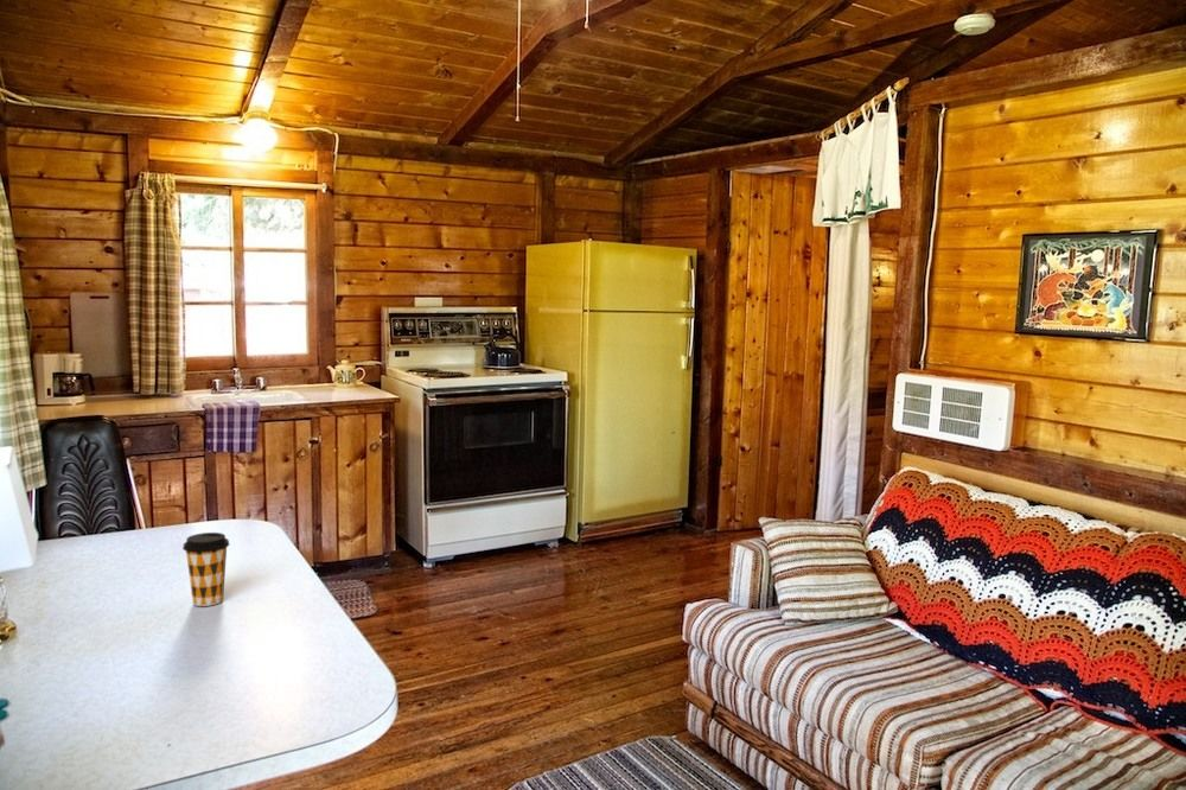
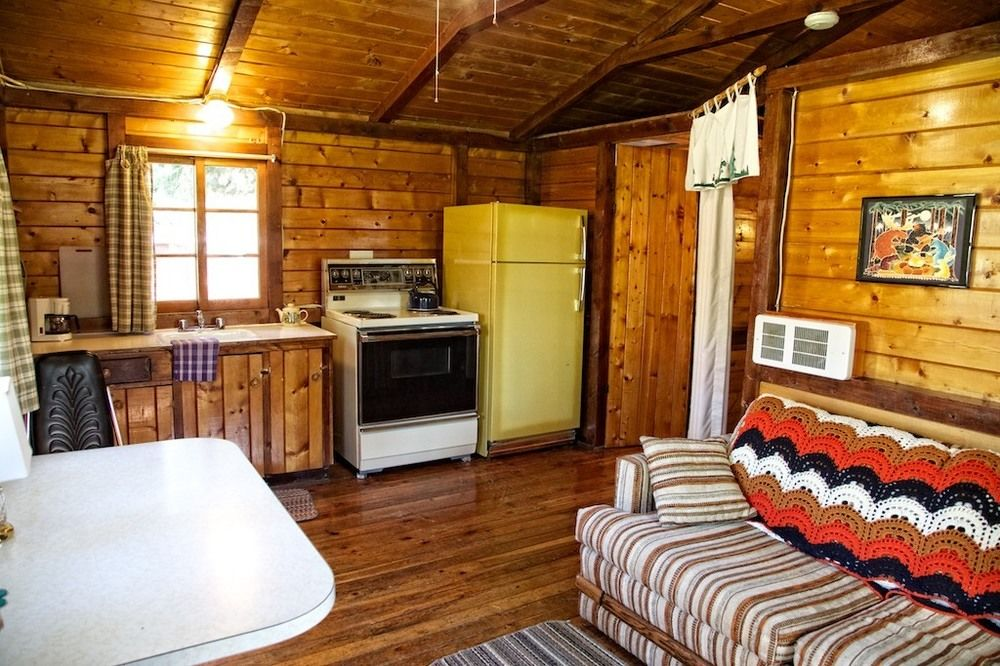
- coffee cup (206, 568)
